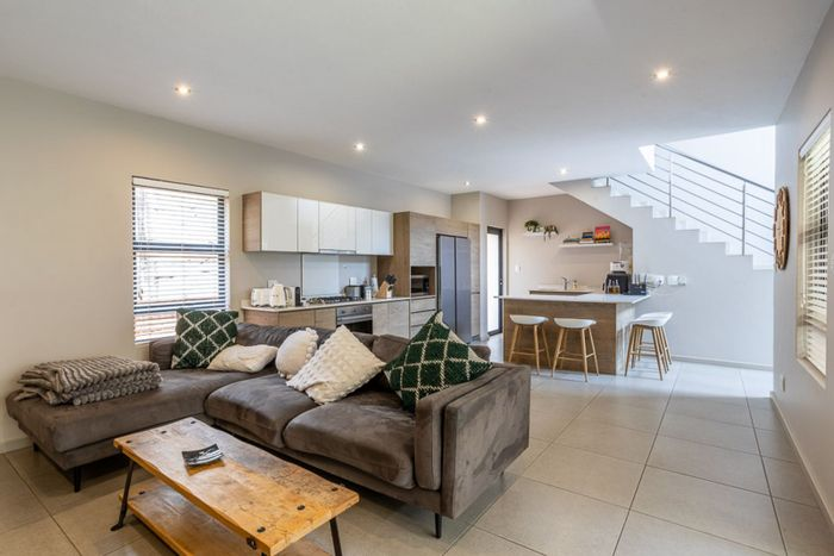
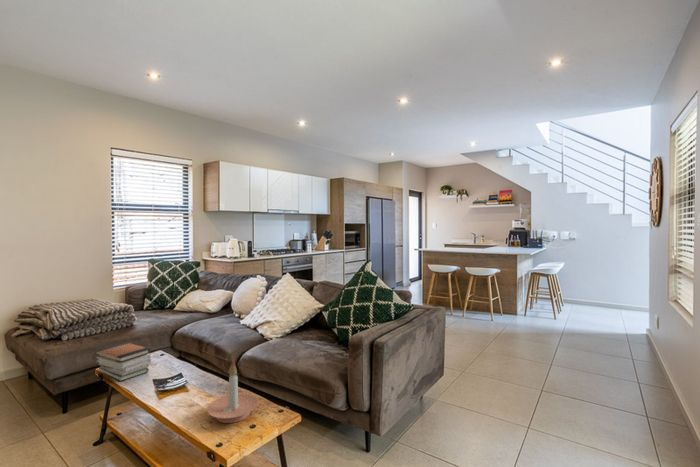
+ candle holder (233, 387)
+ book stack (123, 360)
